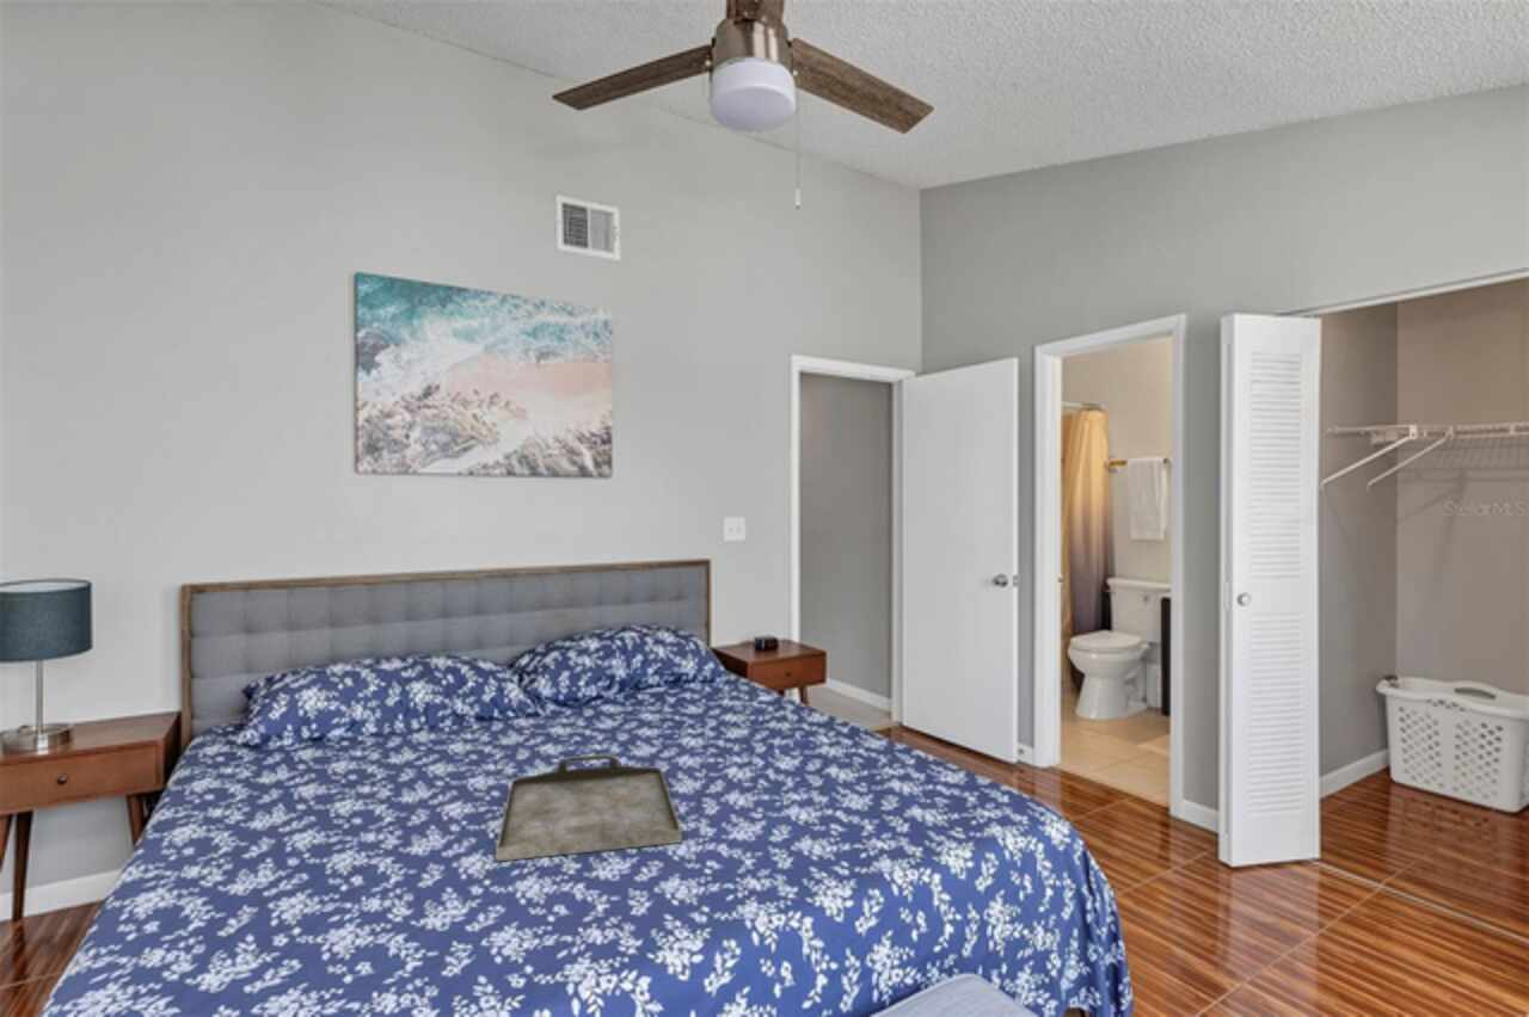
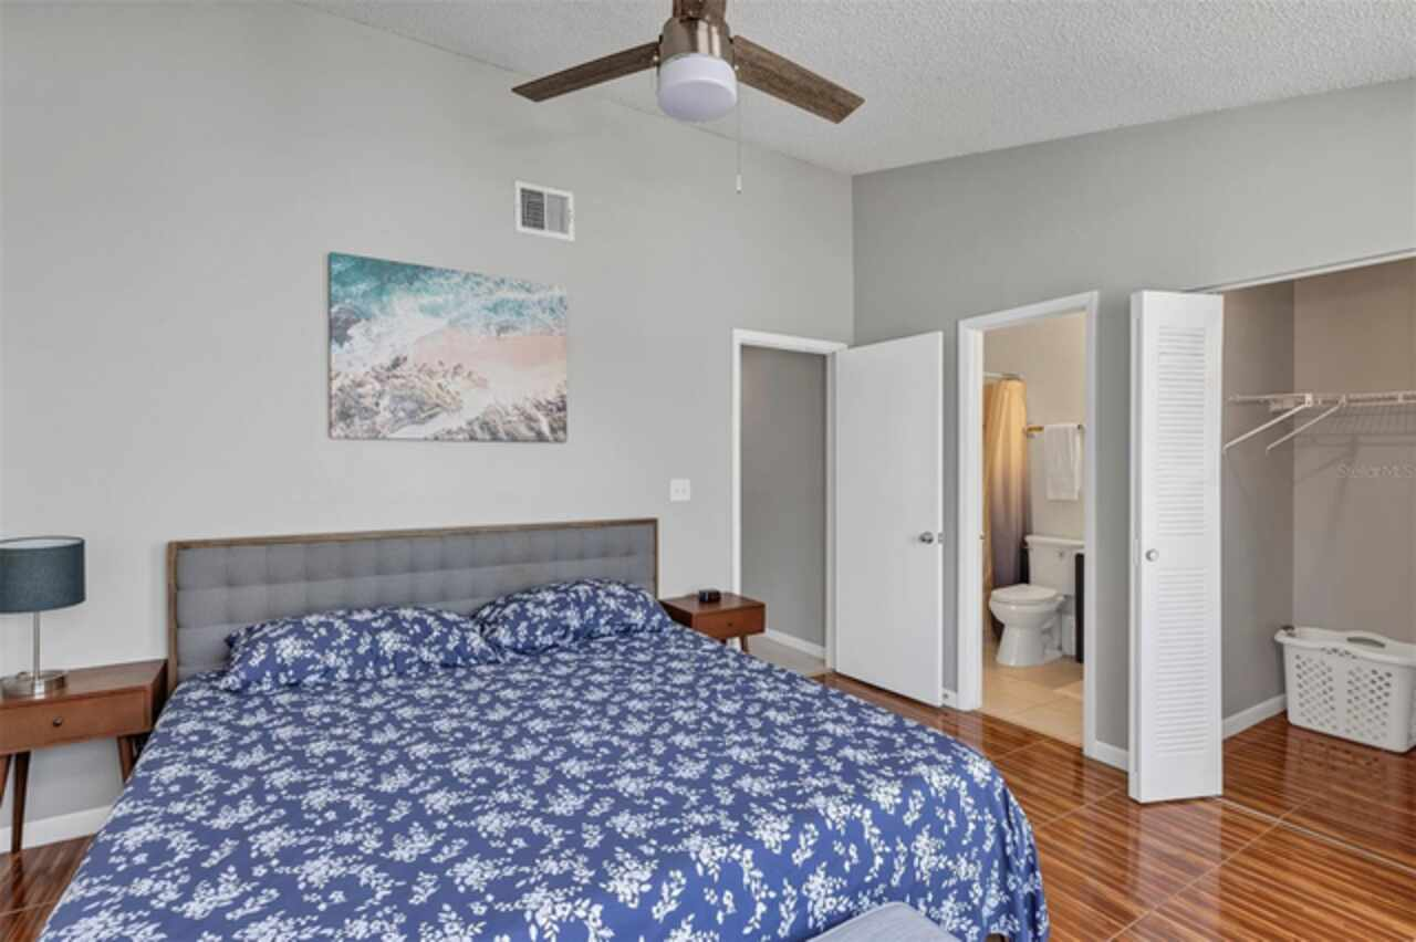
- serving tray (589, 797)
